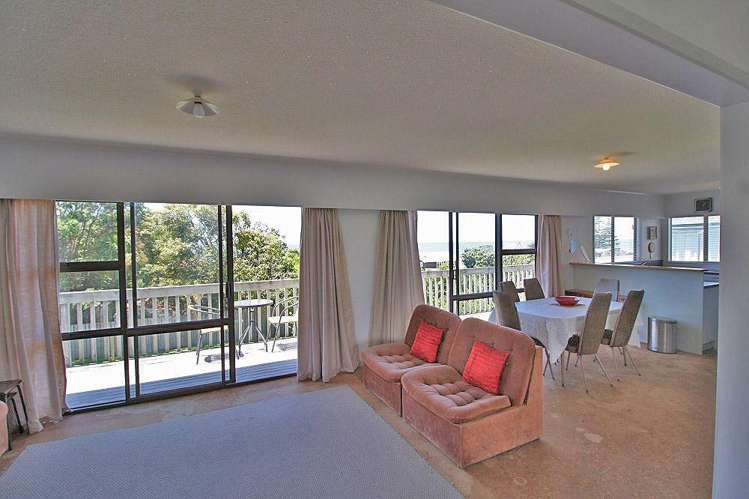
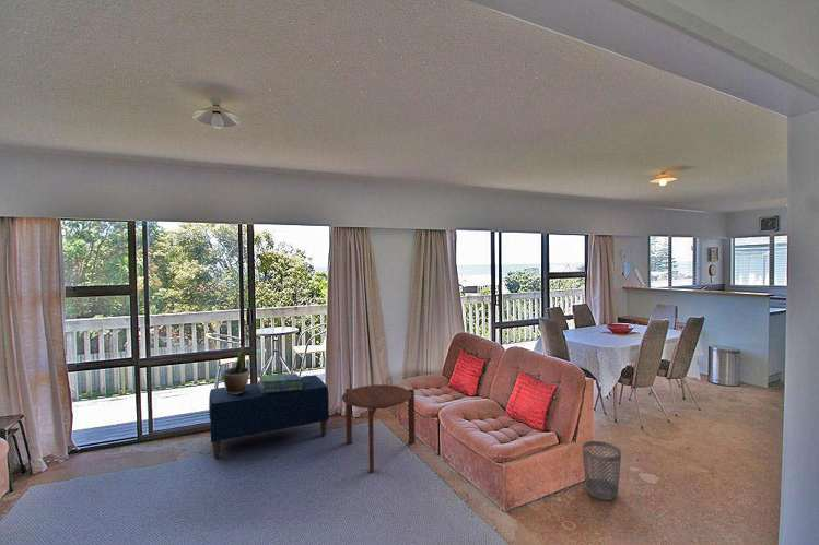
+ stack of books (280, 383)
+ wastebasket (601, 470)
+ bench (269, 412)
+ potted plant (236, 369)
+ side table (372, 422)
